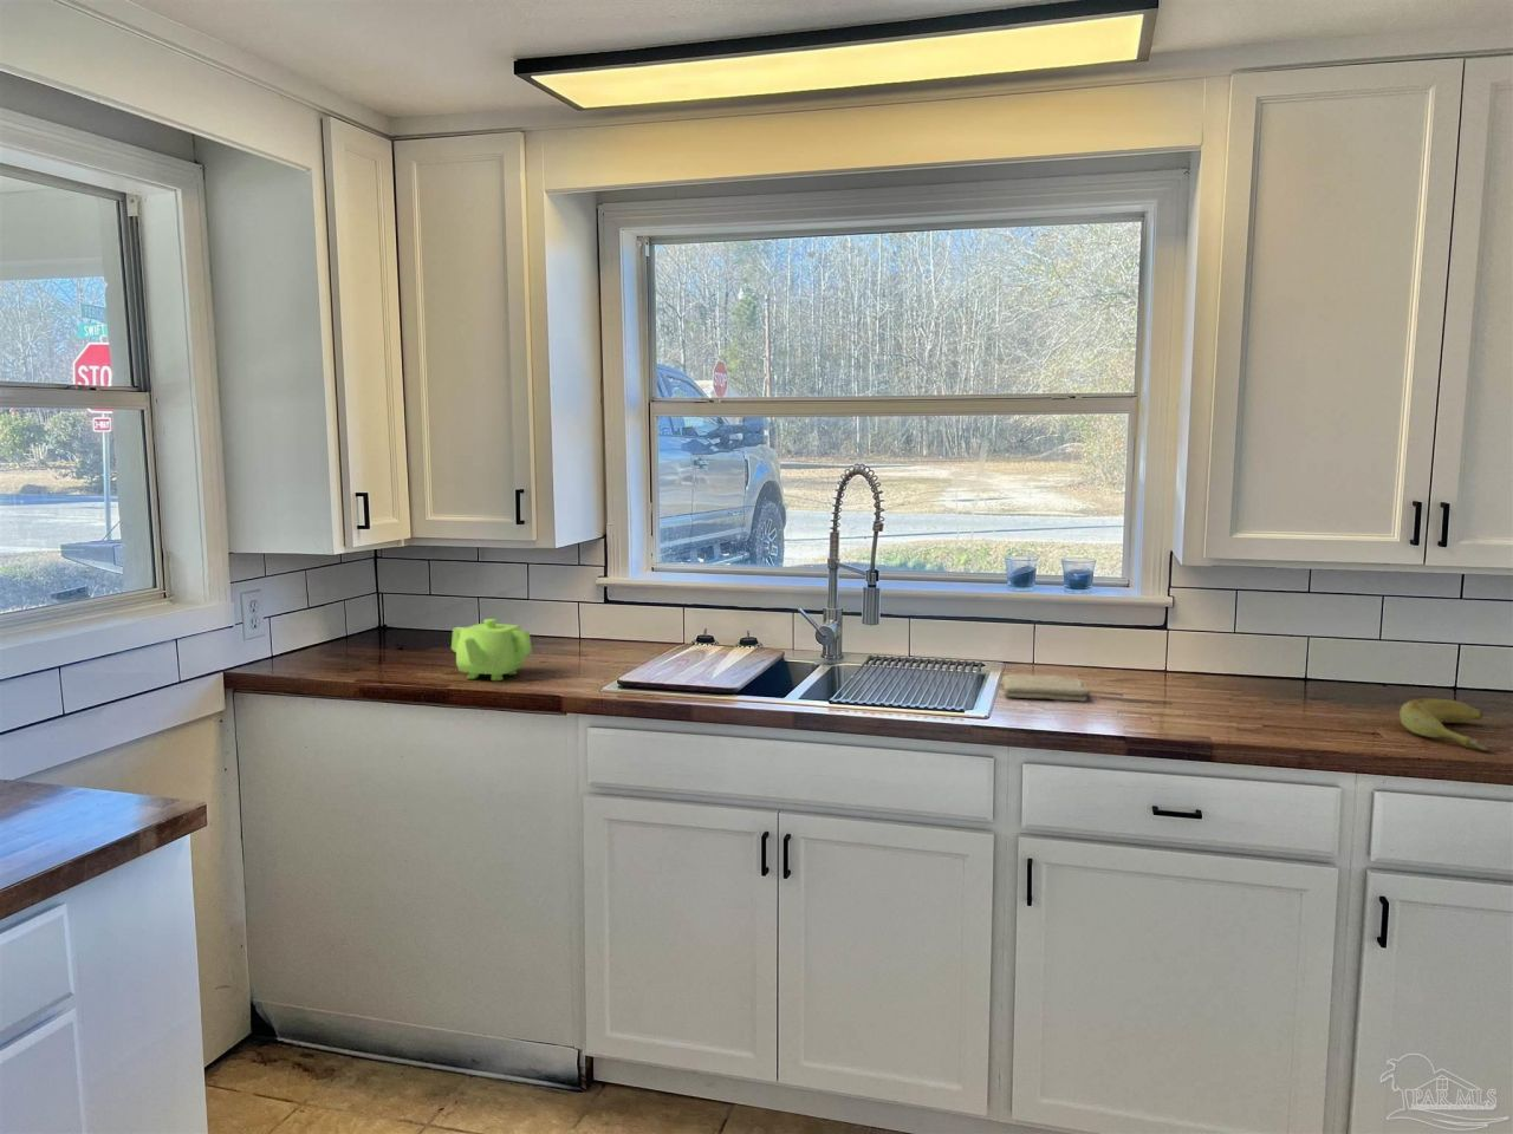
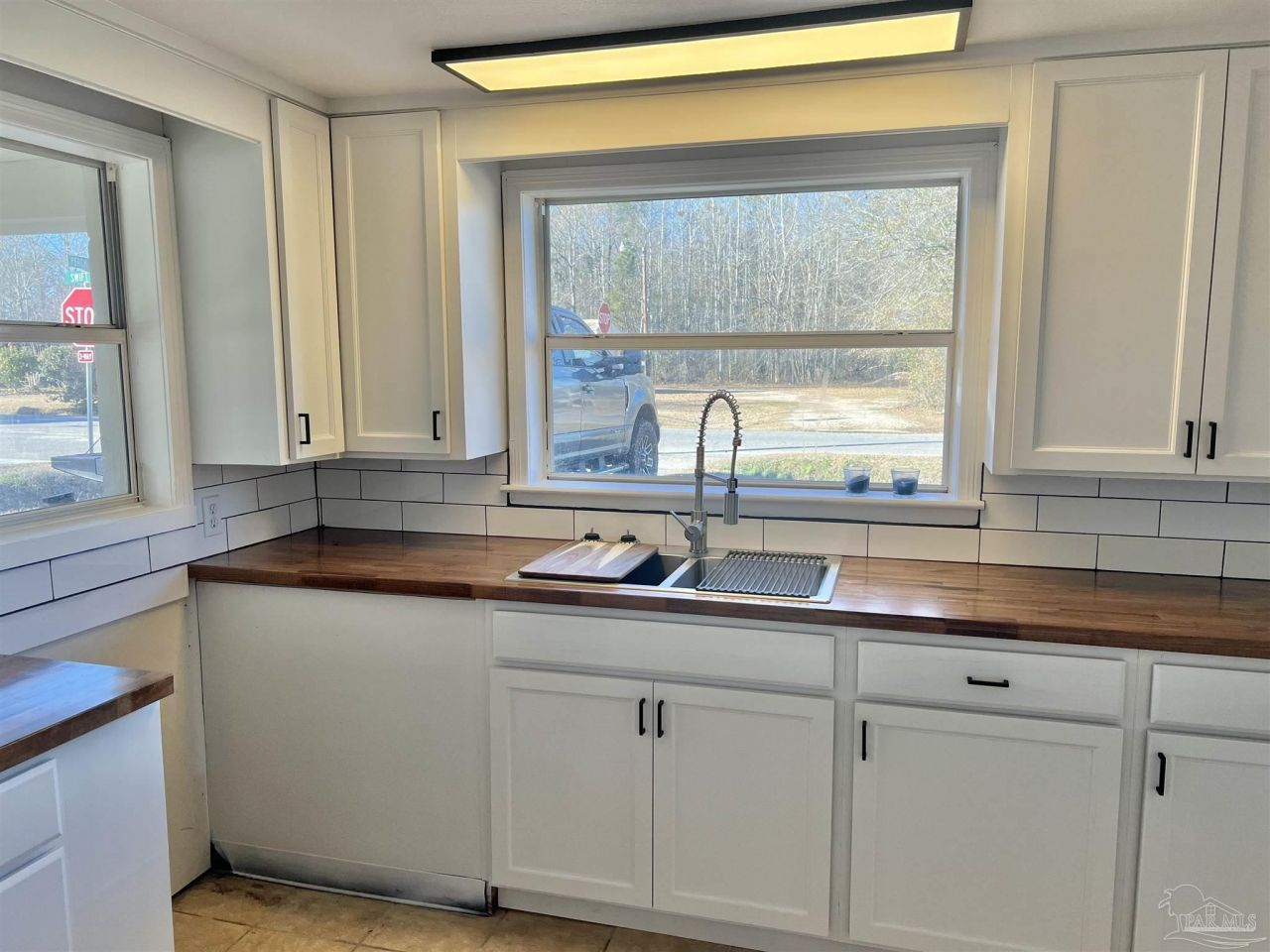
- teapot (486, 648)
- washcloth (1044, 686)
- banana (1455, 721)
